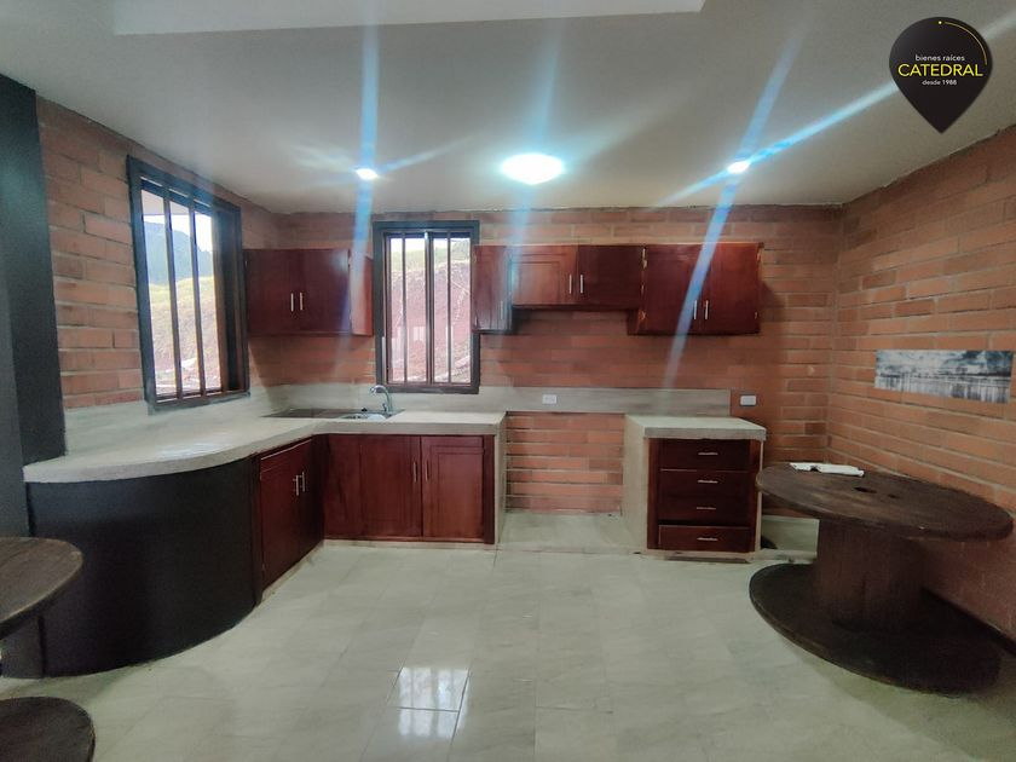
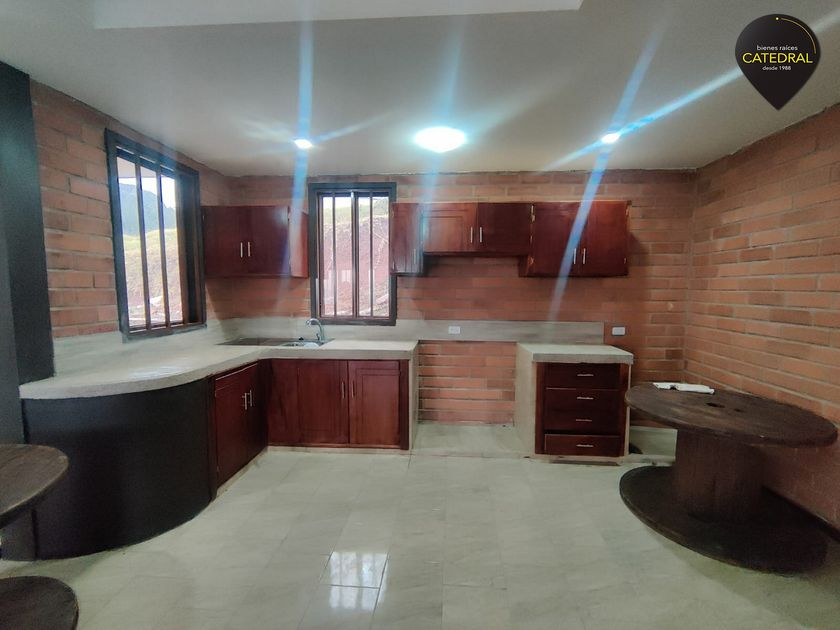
- wall art (931, 371)
